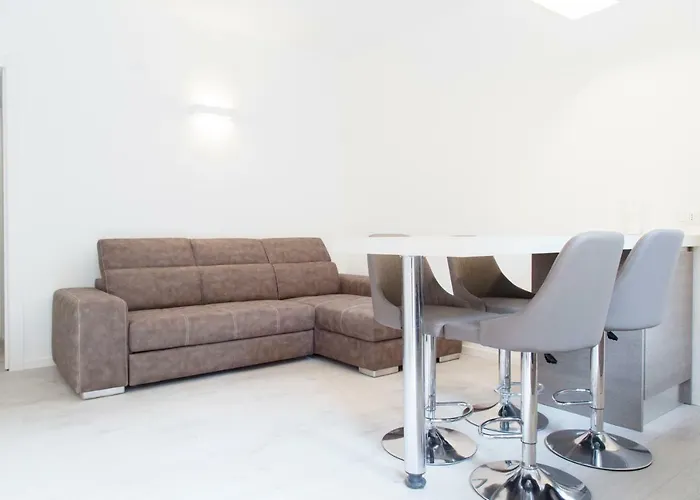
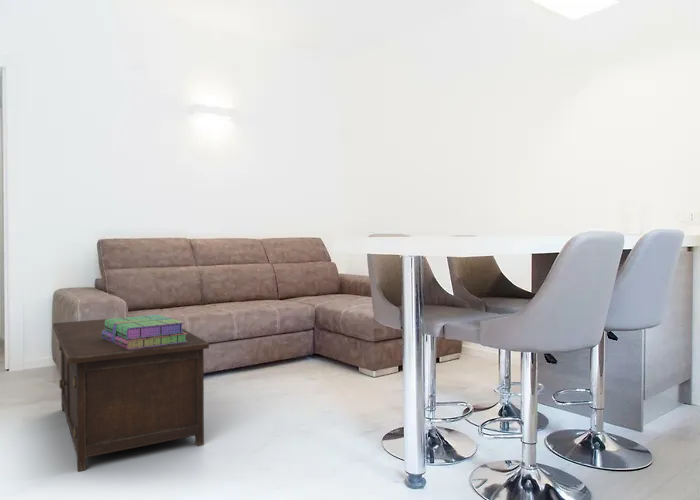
+ stack of books (143, 330)
+ cabinet (123, 378)
